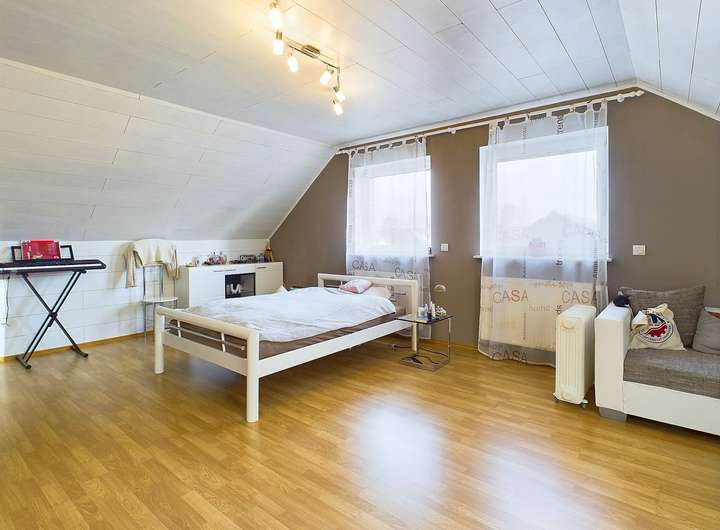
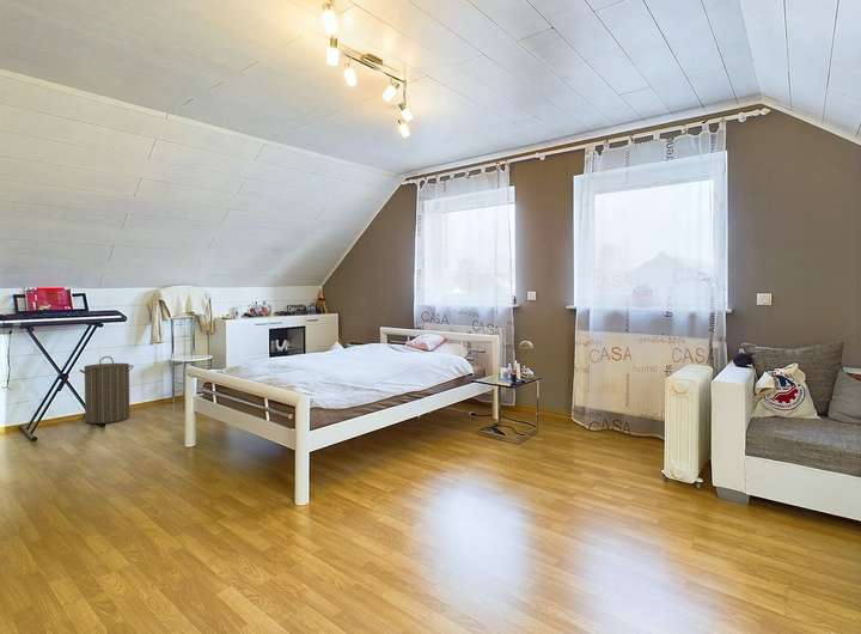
+ laundry hamper (108, 388)
